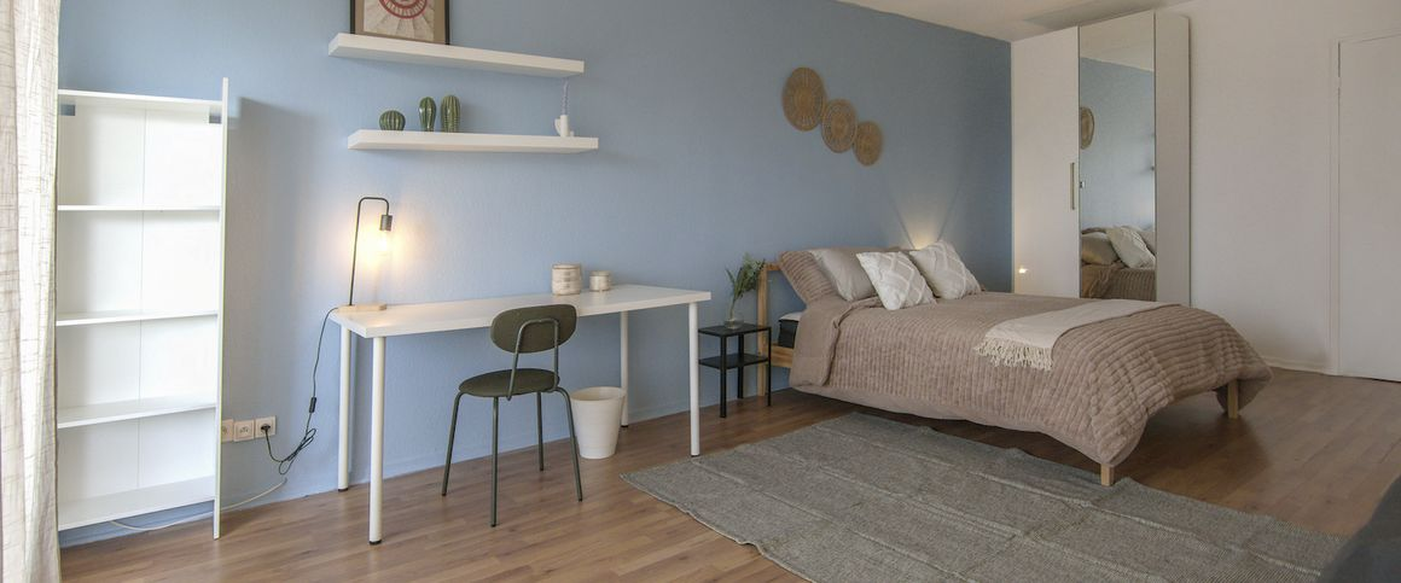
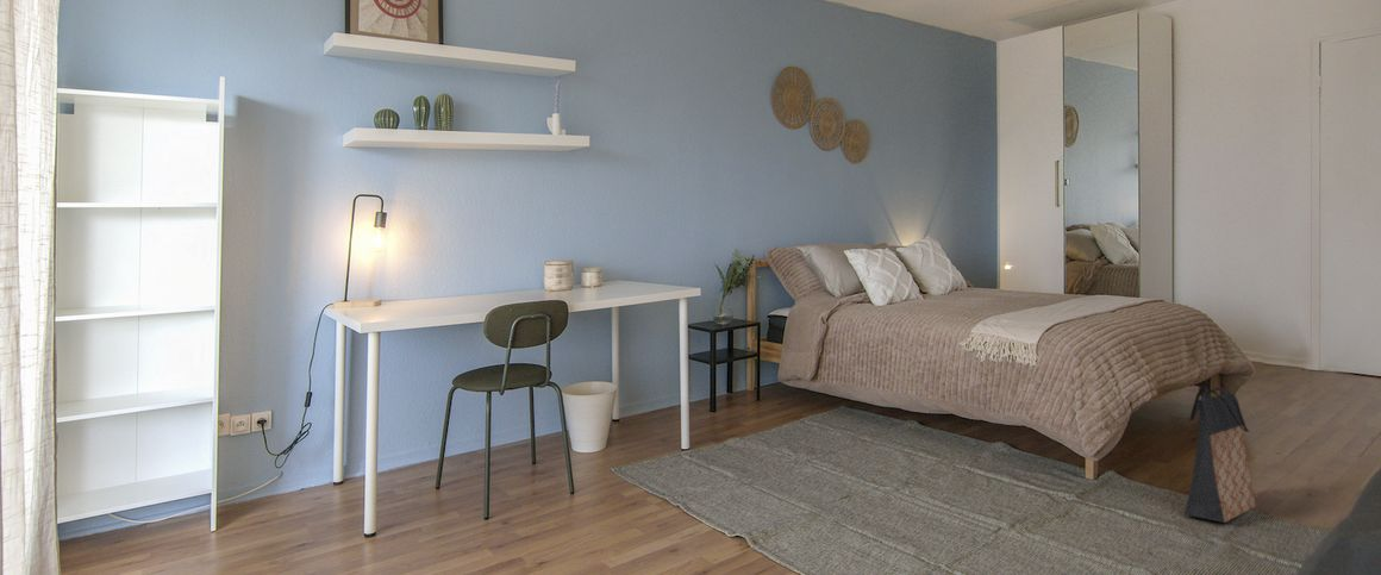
+ bag (1218, 448)
